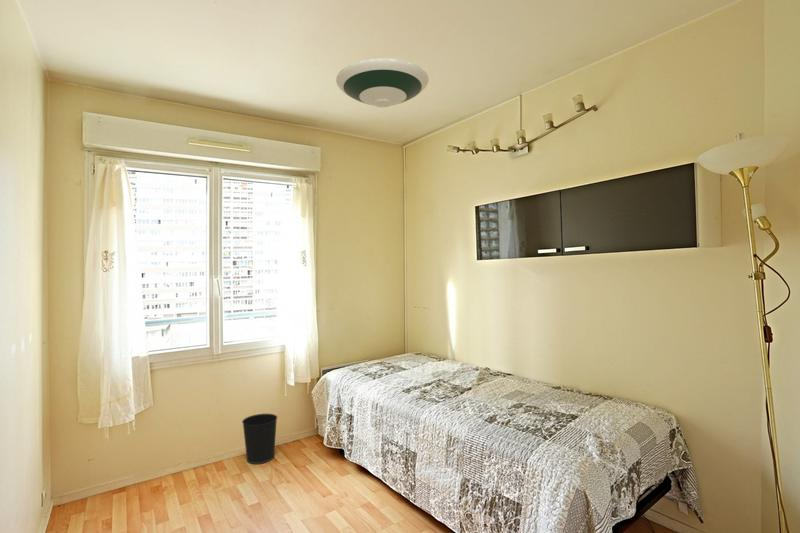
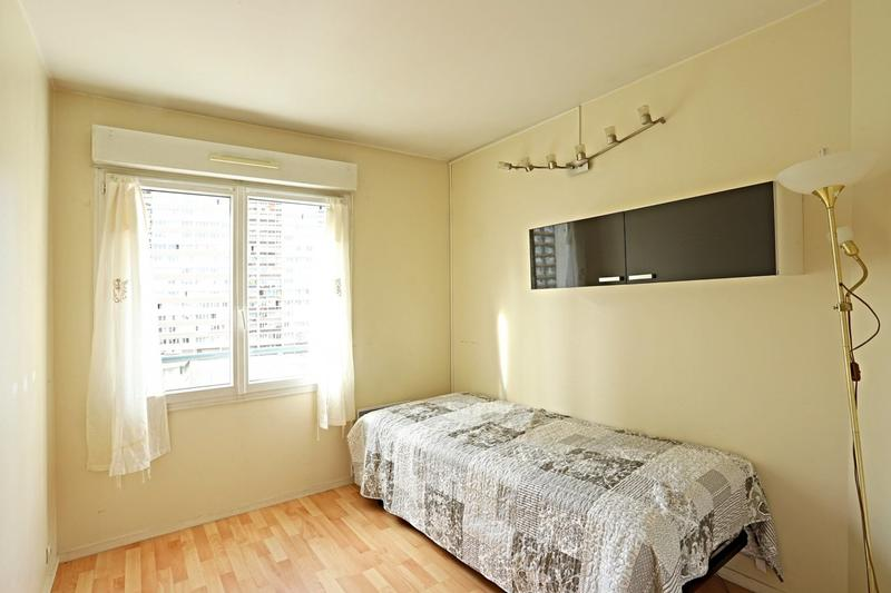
- wastebasket (260, 438)
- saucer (382, 93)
